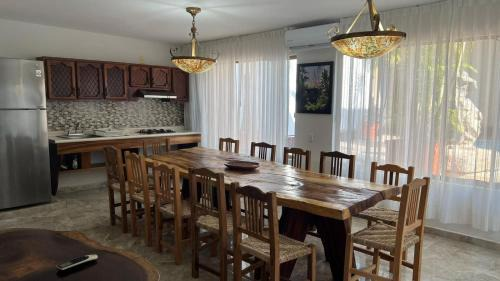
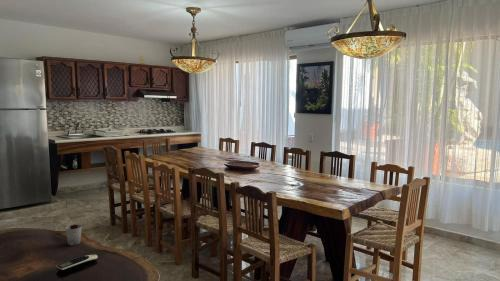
+ cup (72, 234)
